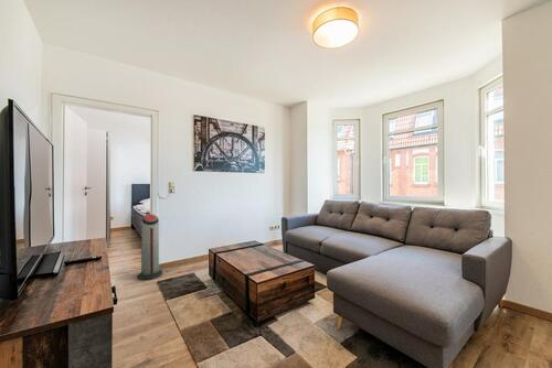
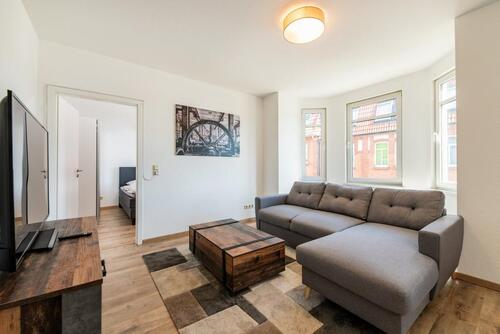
- air purifier (150, 245)
